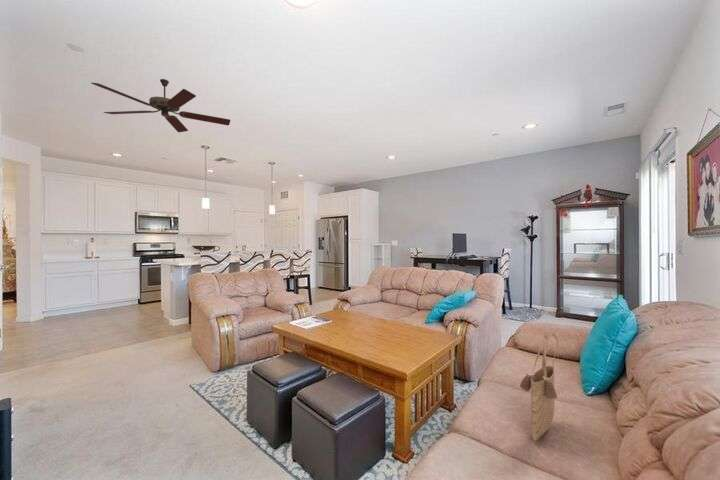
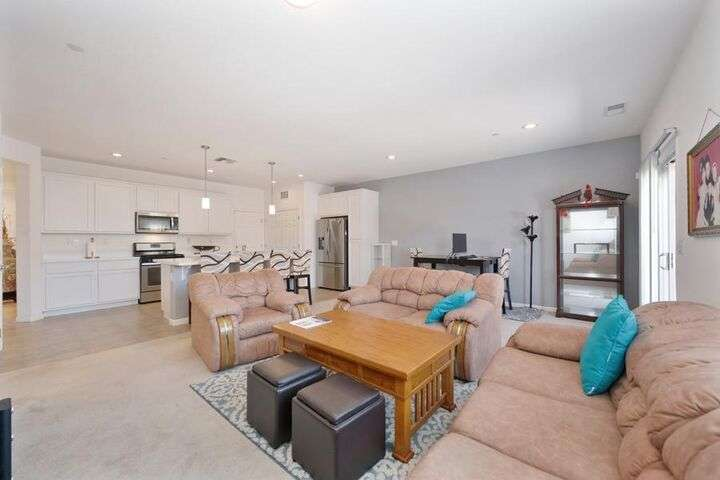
- tote bag (543, 381)
- ceiling fan (169, 99)
